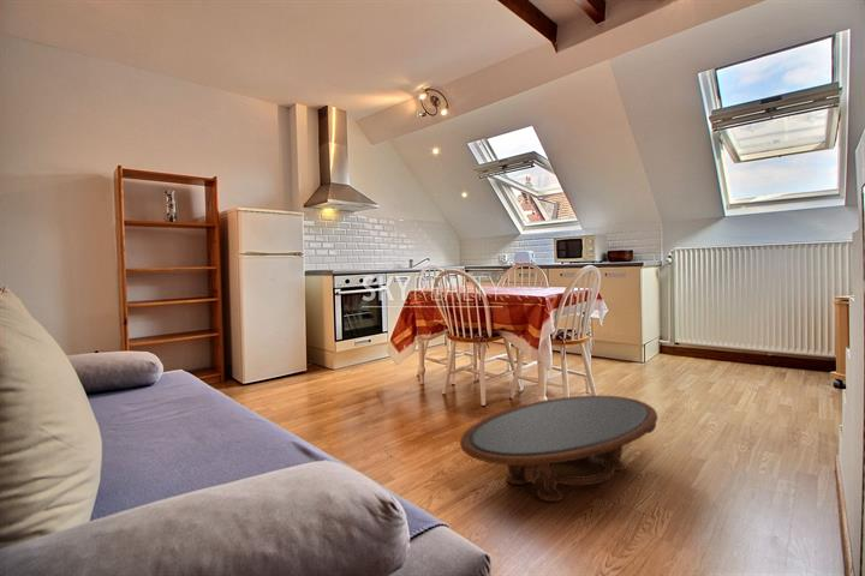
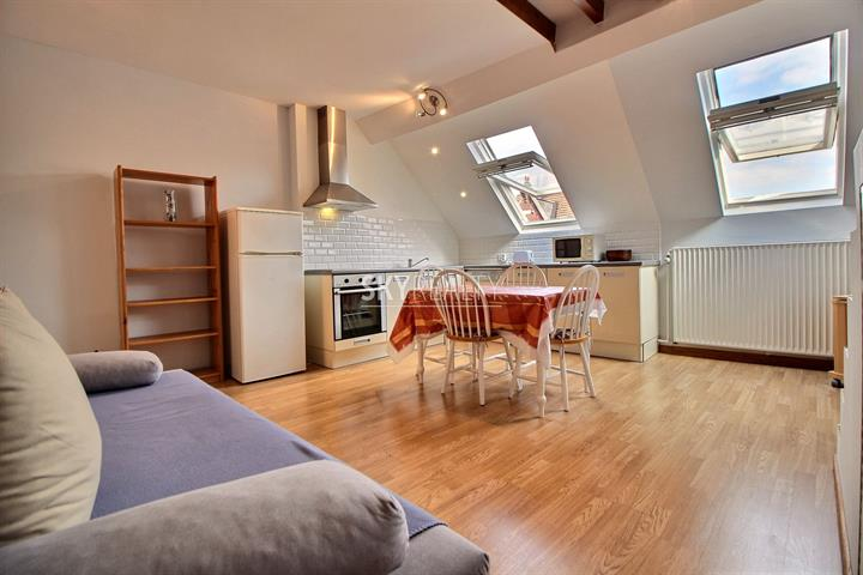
- coffee table (566, 445)
